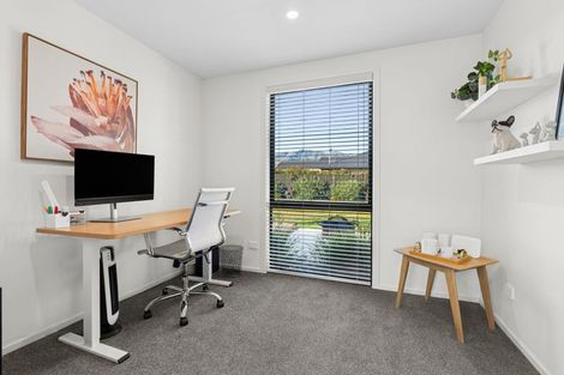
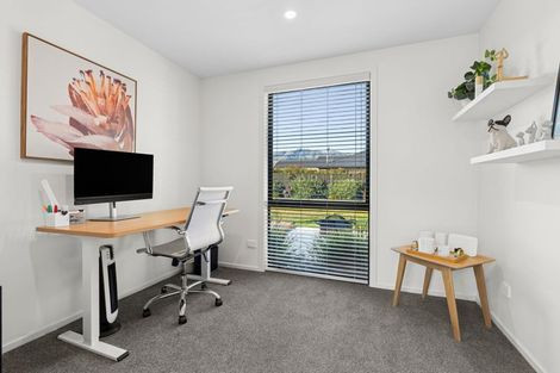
- waste bin (230, 260)
